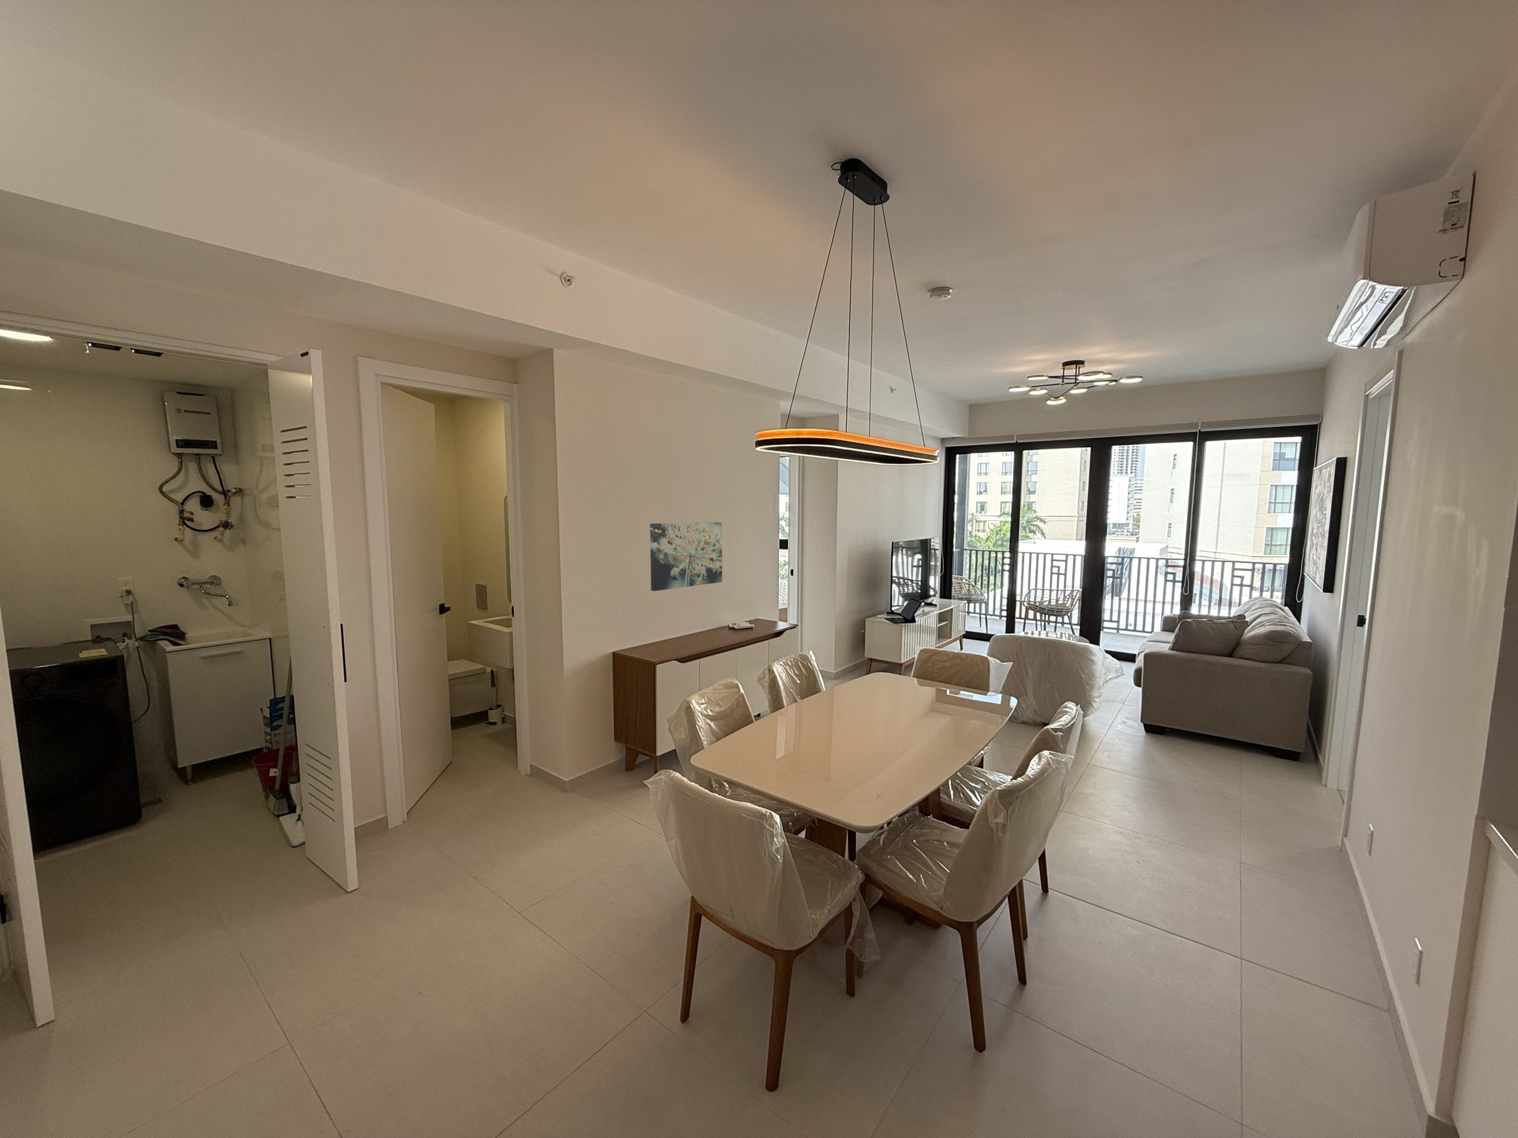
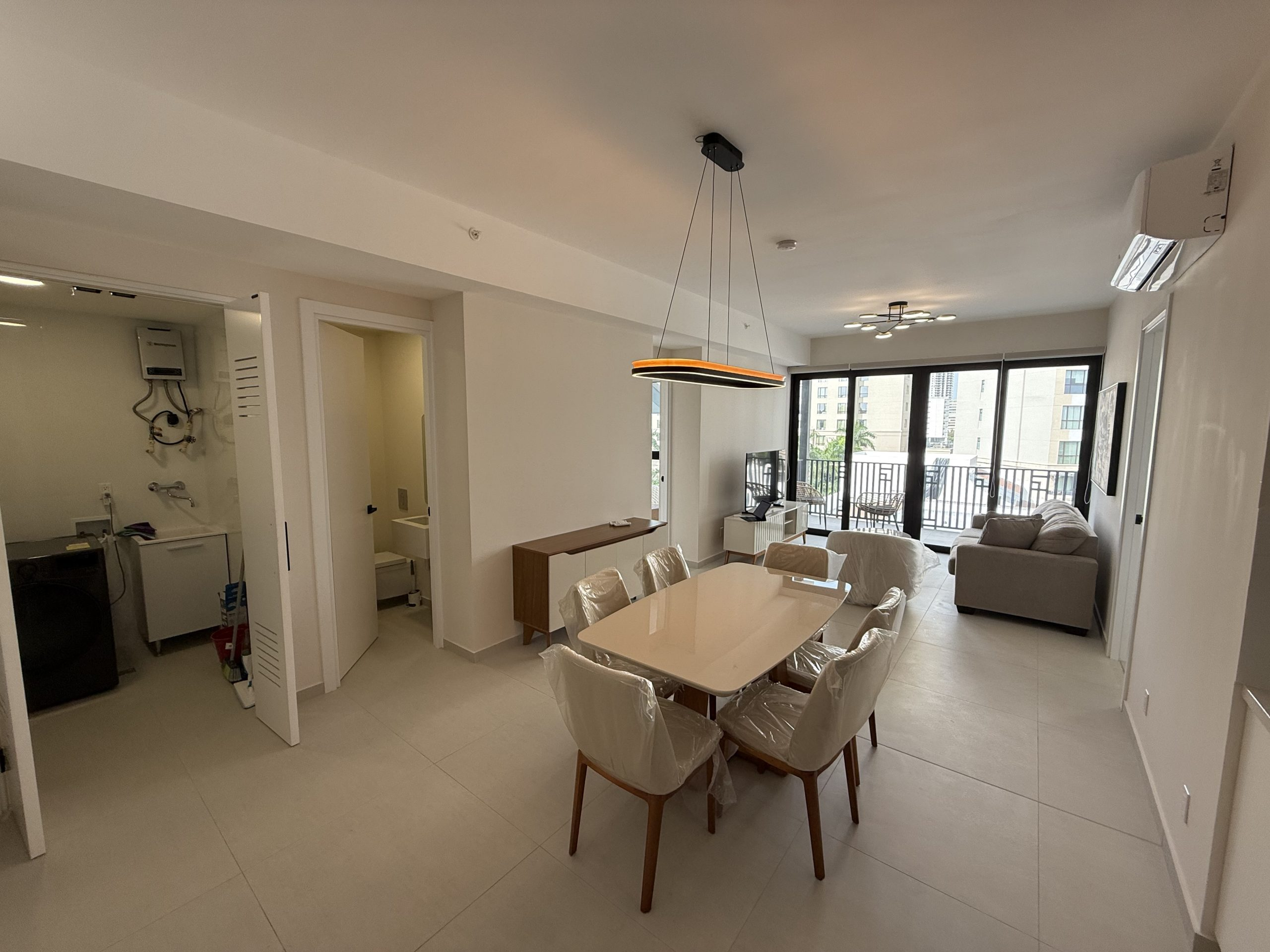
- wall art (687, 555)
